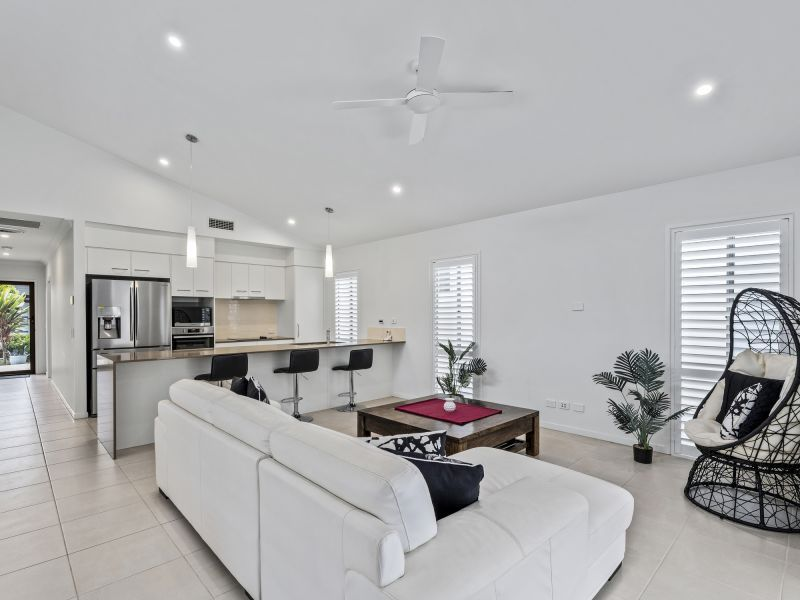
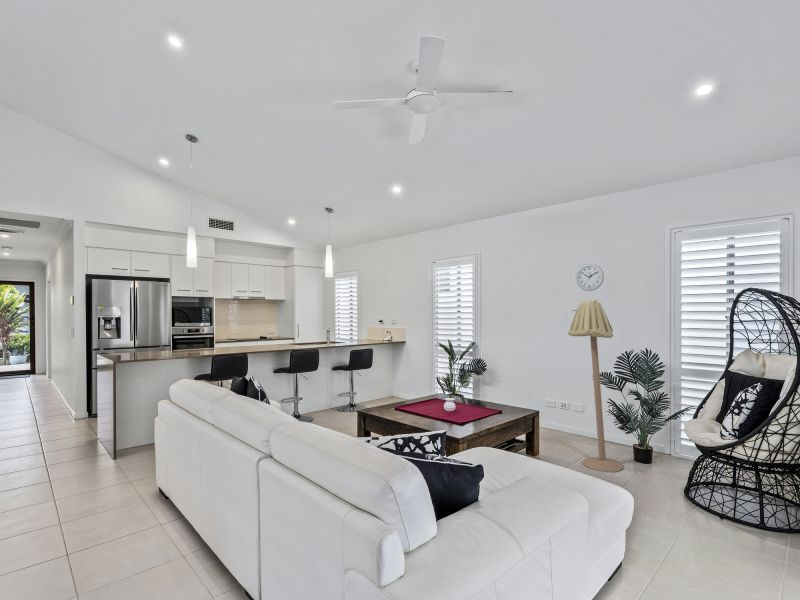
+ wall clock (589, 277)
+ floor lamp (594, 380)
